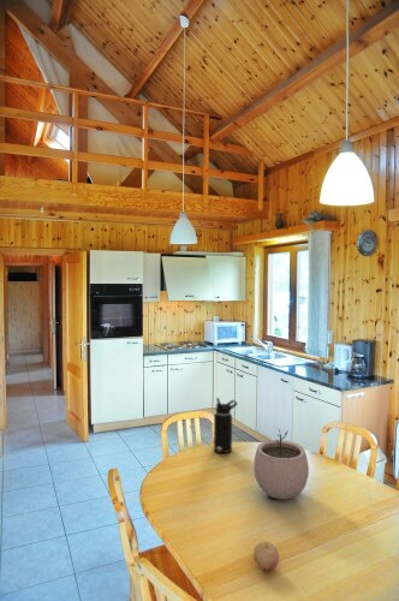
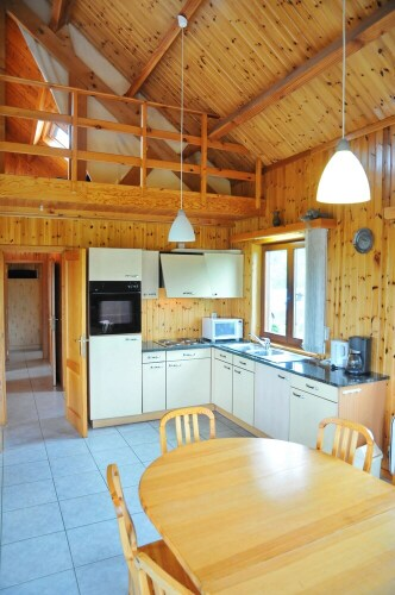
- water bottle (225, 423)
- fruit (266, 555)
- plant pot (280, 462)
